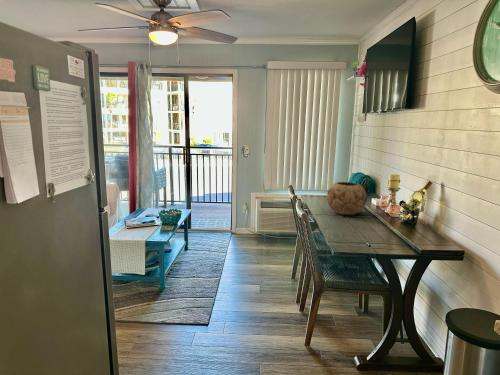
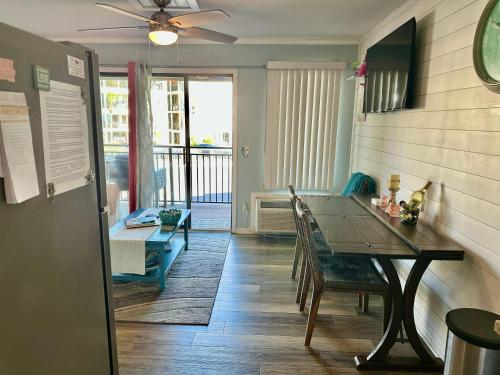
- decorative bowl (346, 198)
